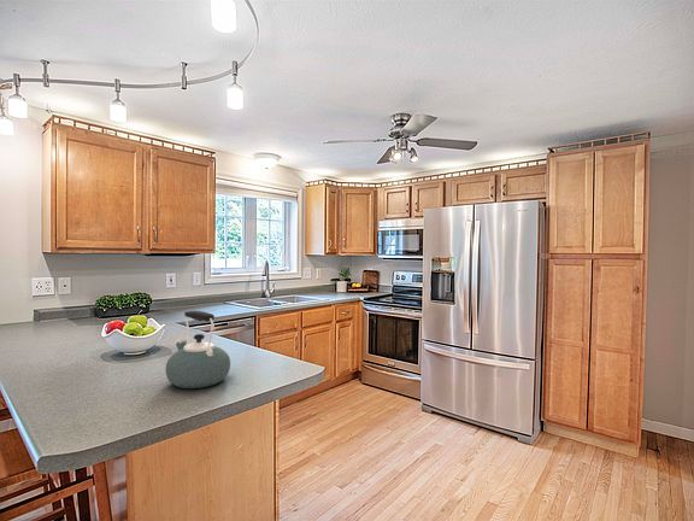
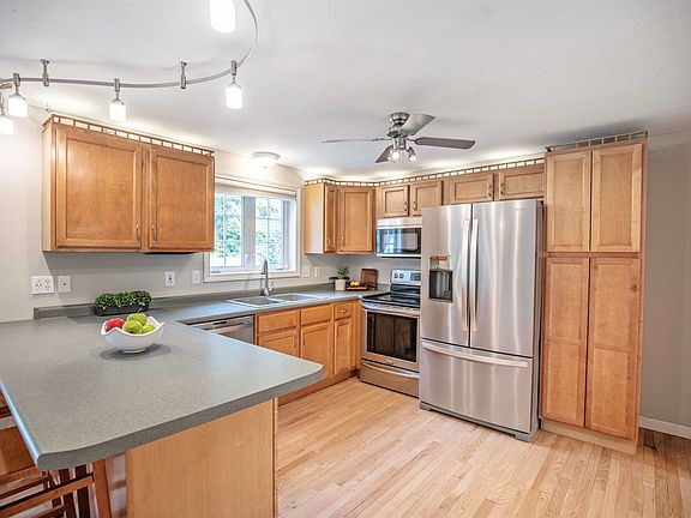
- kettle (195, 345)
